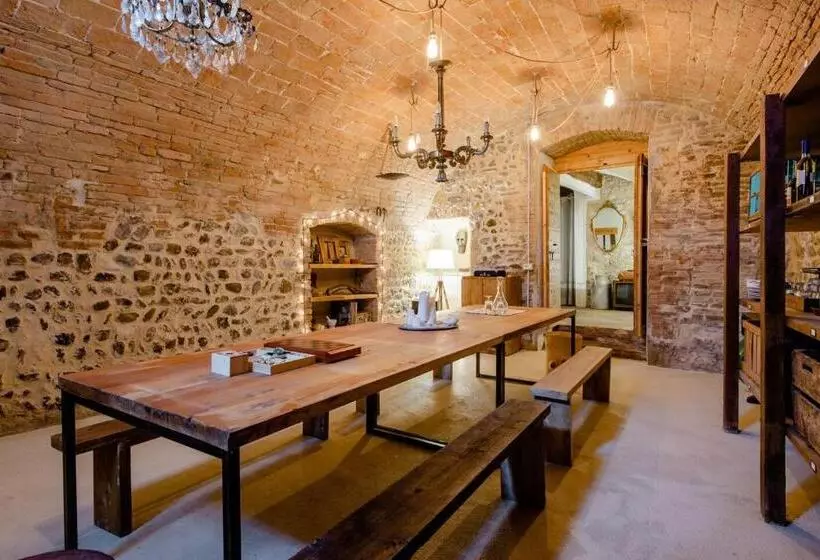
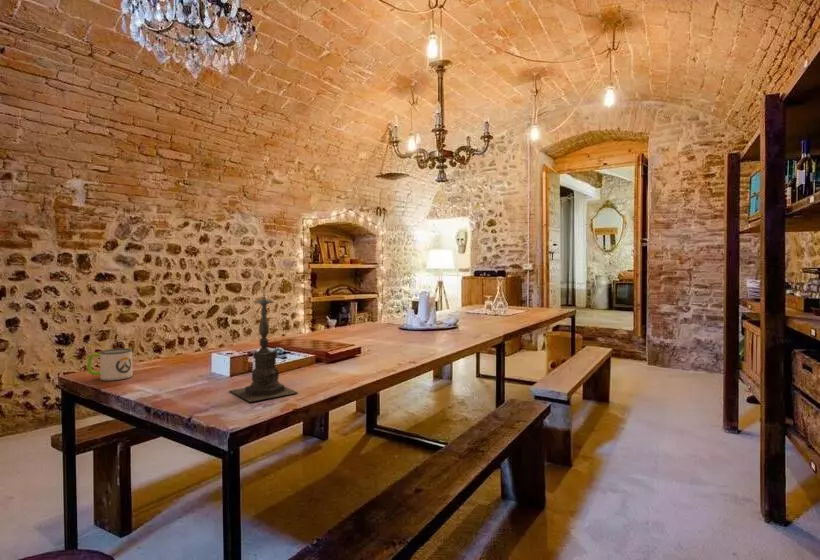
+ mug (110, 364)
+ candle holder (262, 338)
